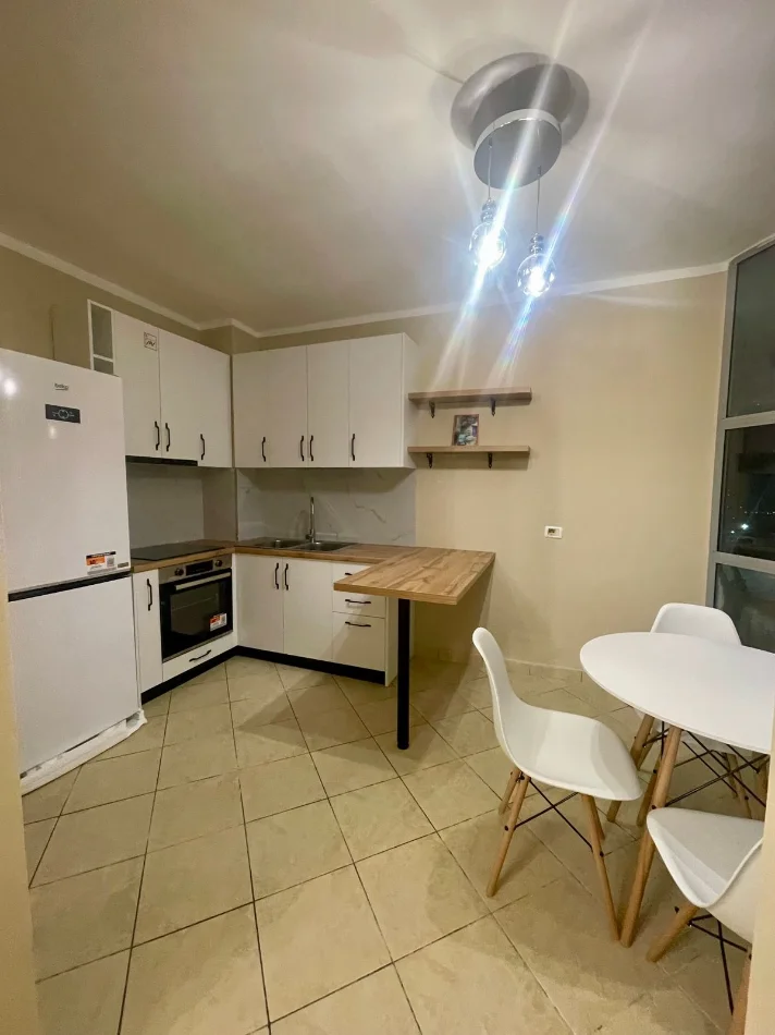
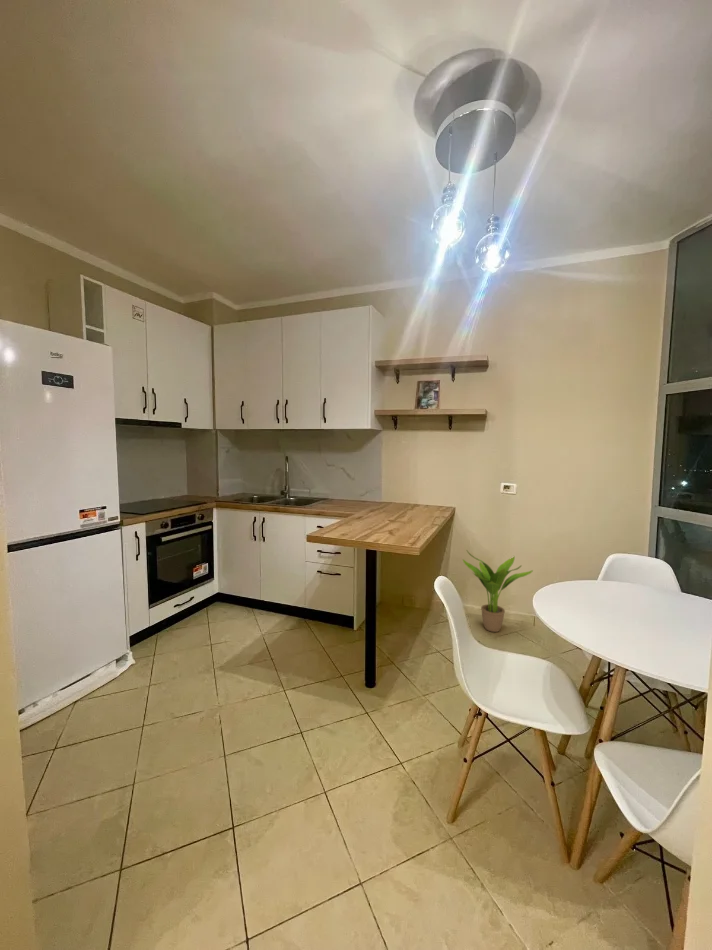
+ potted plant (495, 591)
